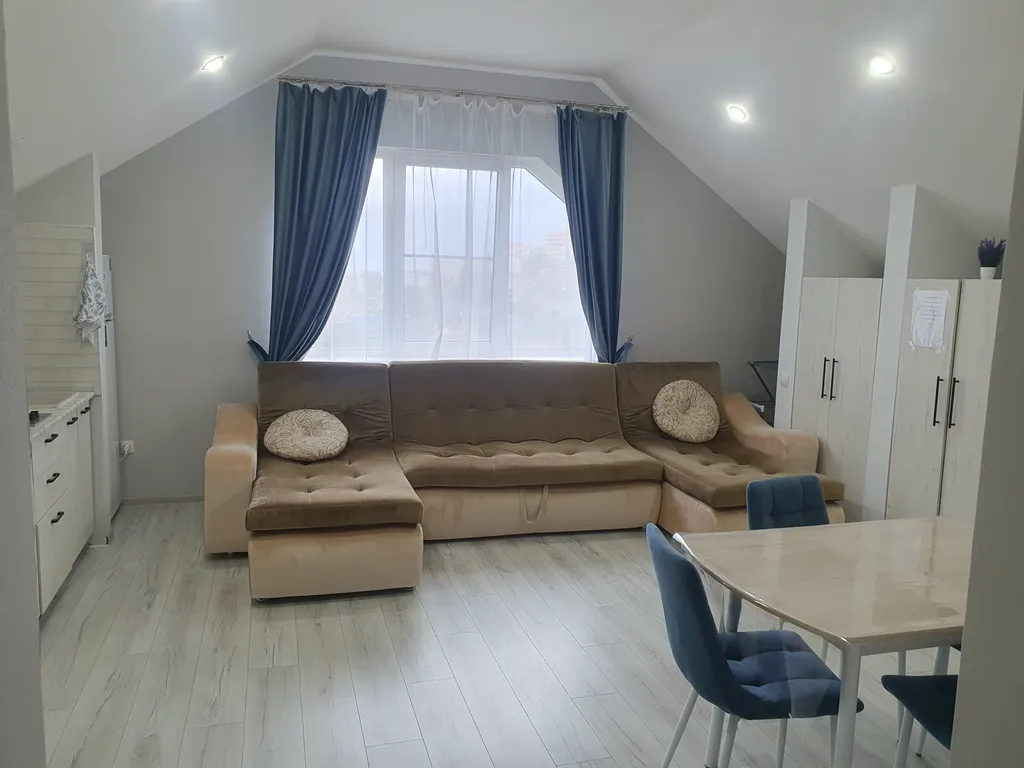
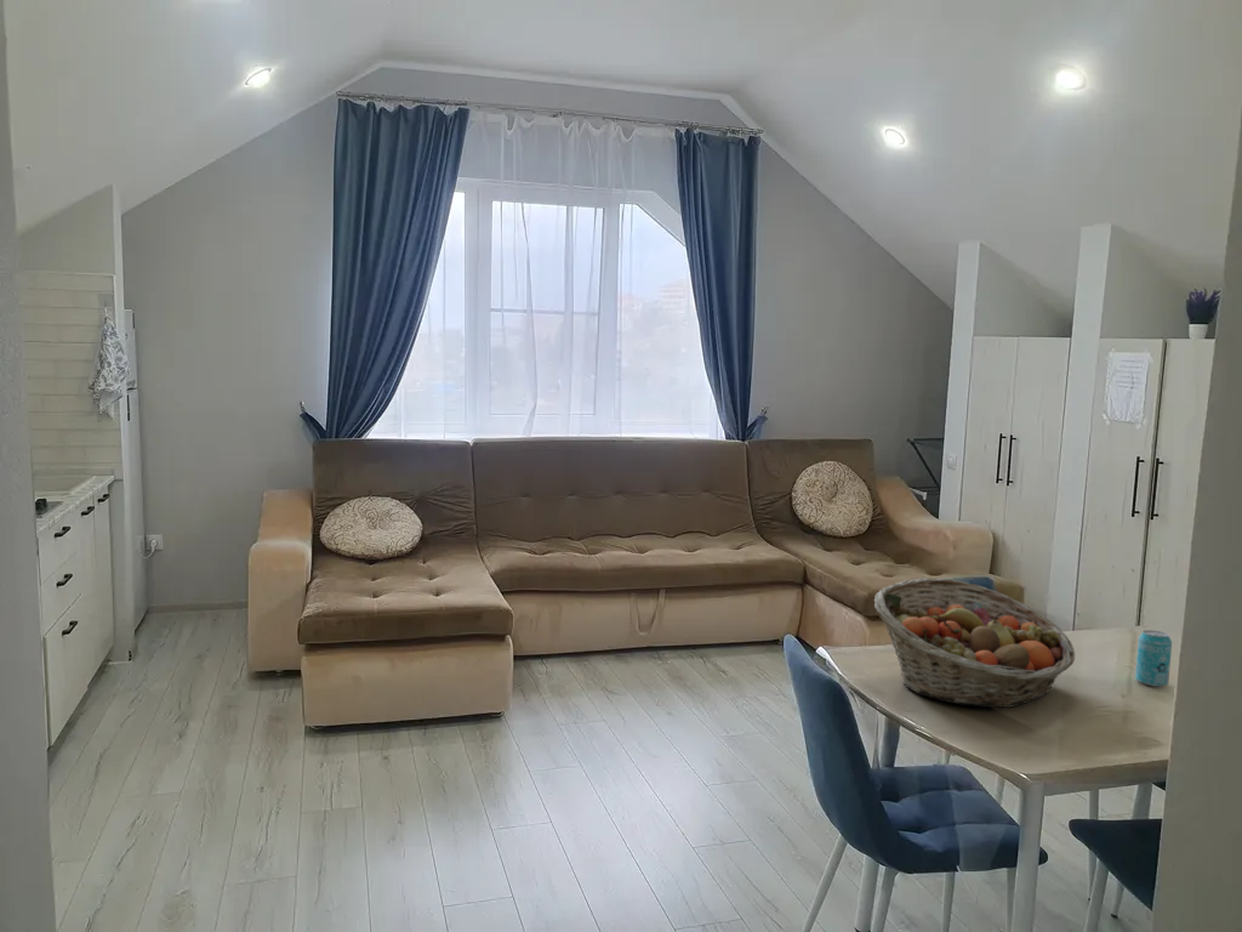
+ fruit basket (970, 640)
+ beverage can (1153, 658)
